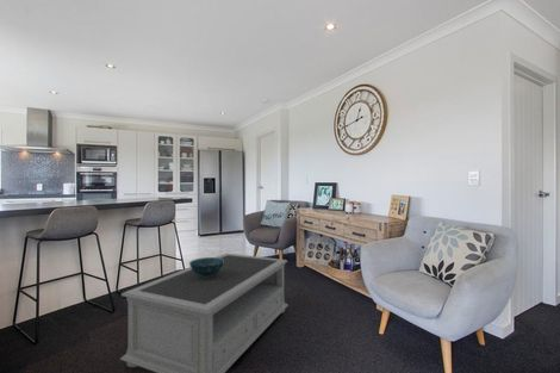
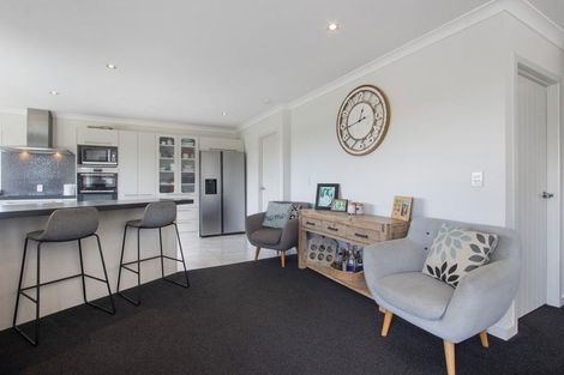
- decorative bowl (206, 268)
- coffee table (219, 303)
